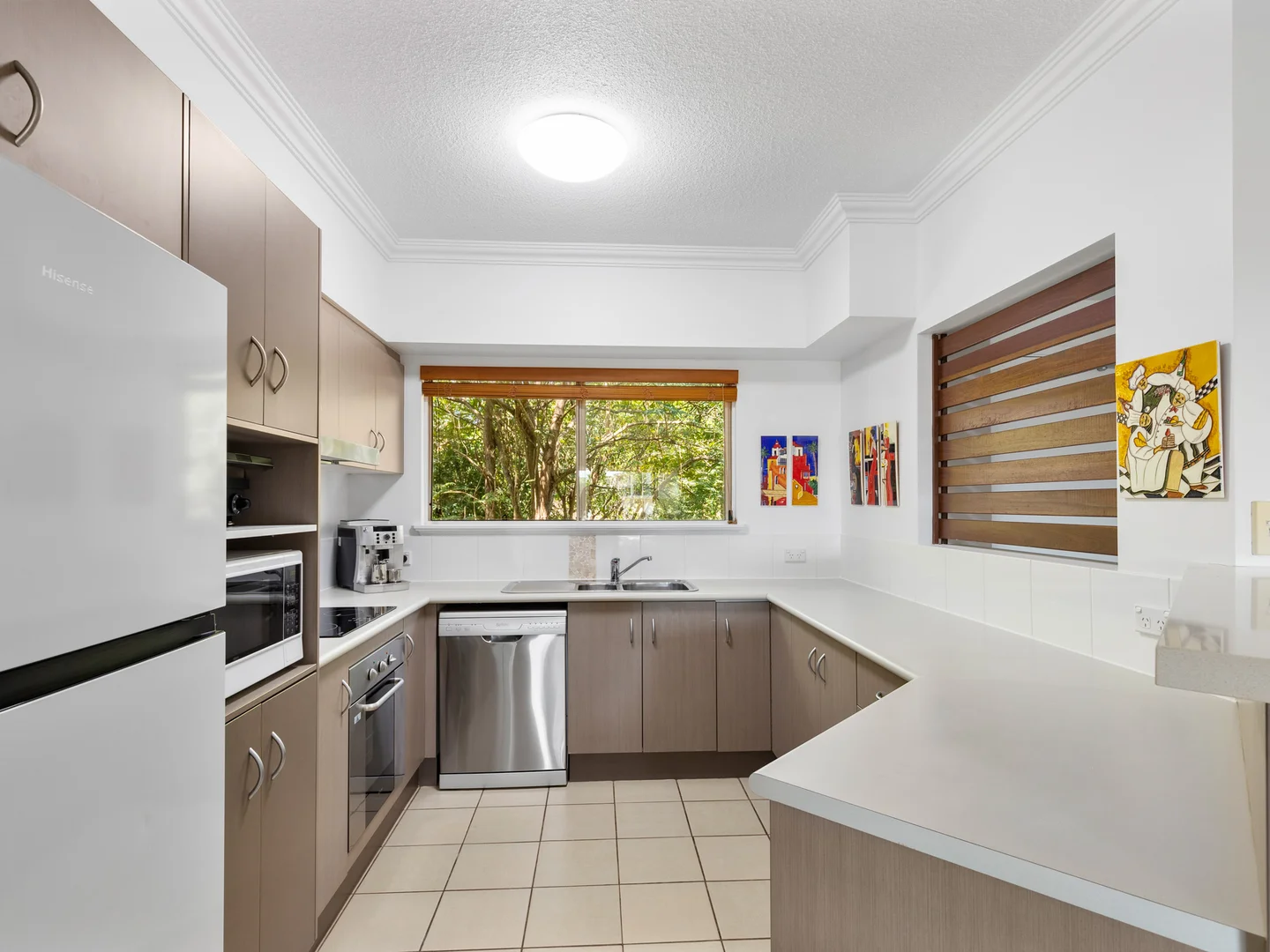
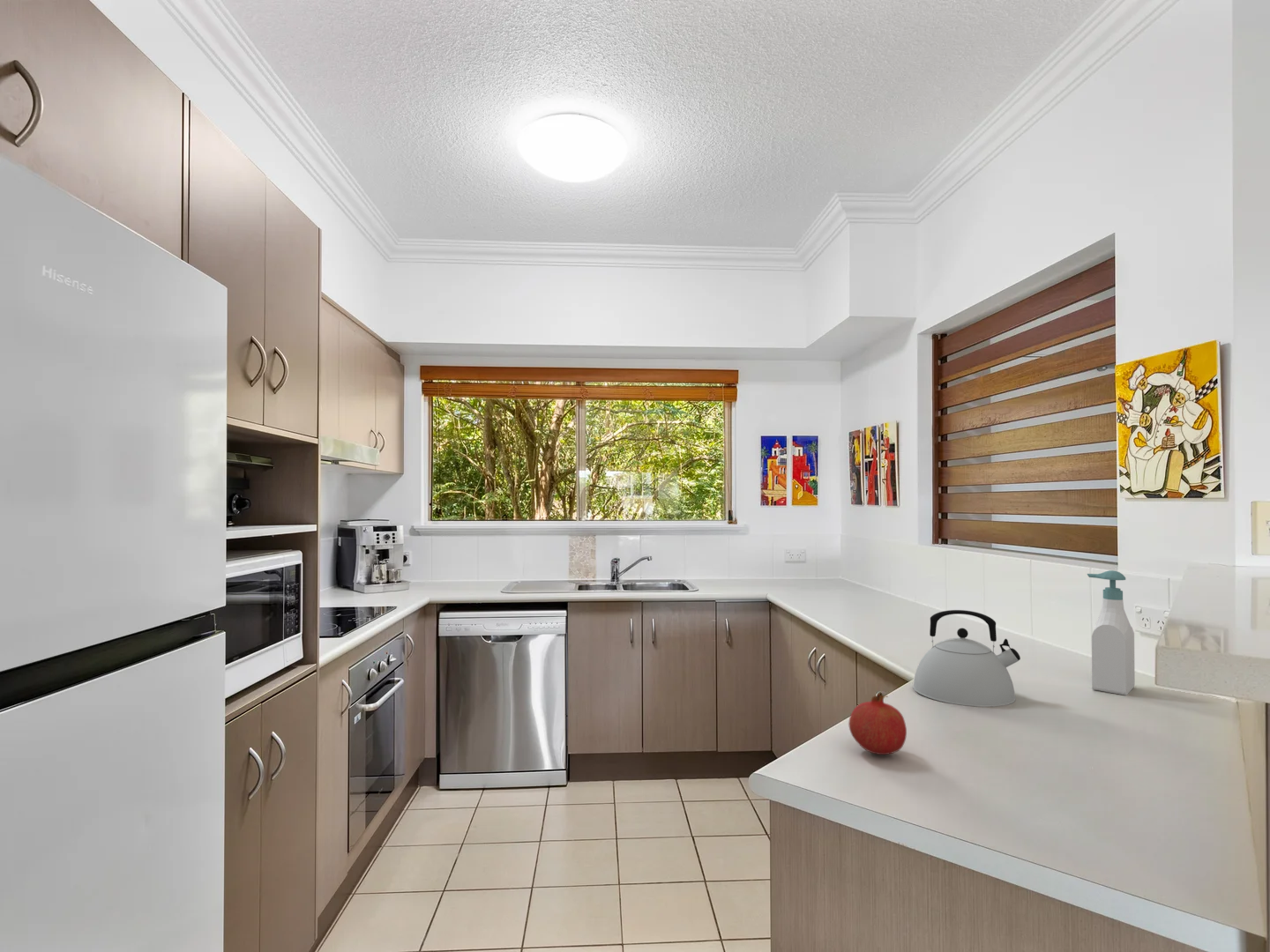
+ kettle (965, 651)
+ fruit (878, 722)
+ soap bottle (1108, 628)
